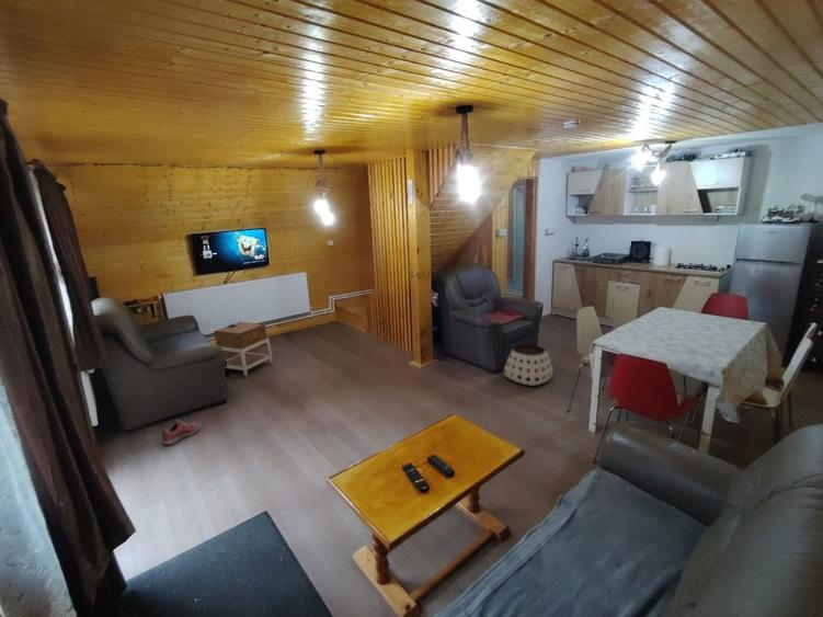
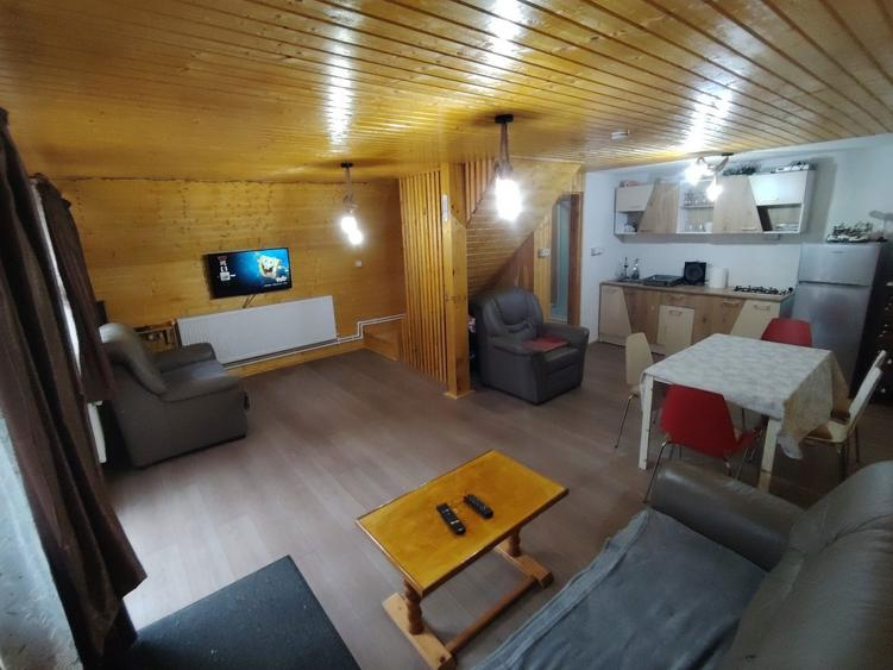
- nightstand (242, 346)
- shoe (180, 427)
- basket (528, 364)
